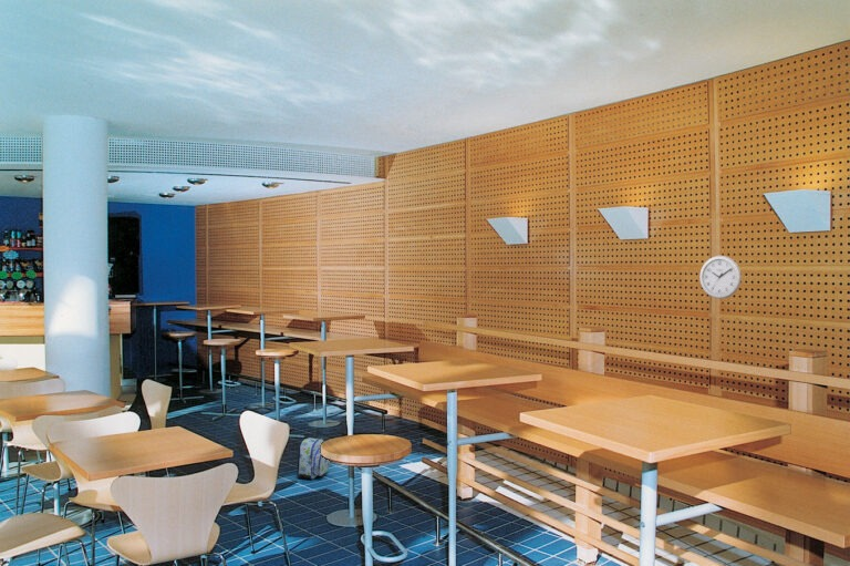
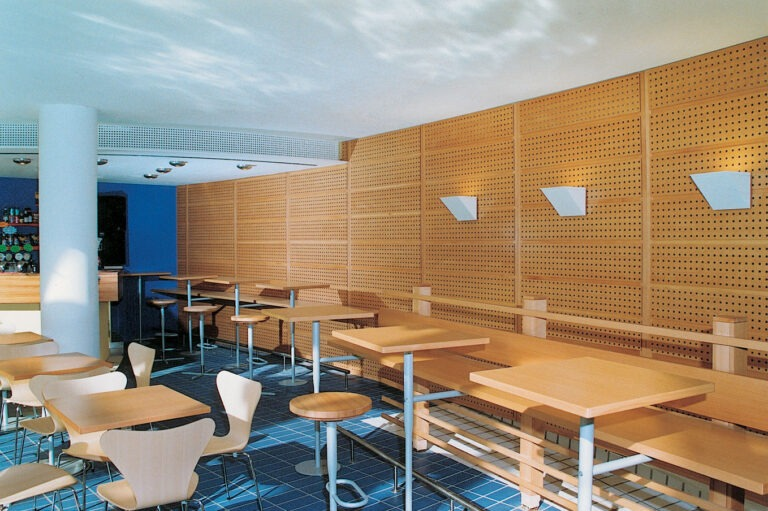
- wall clock (719, 277)
- backpack (314, 456)
